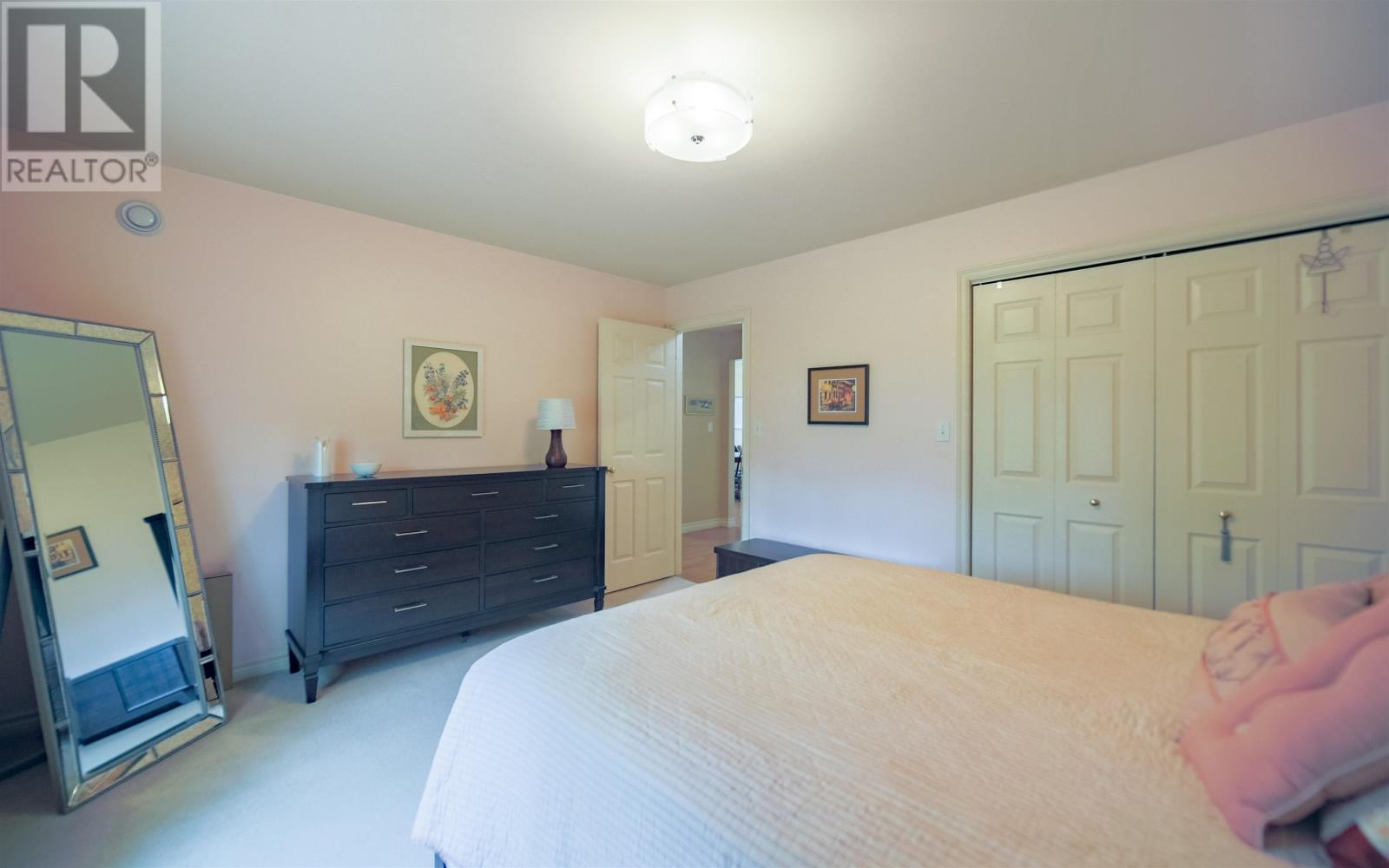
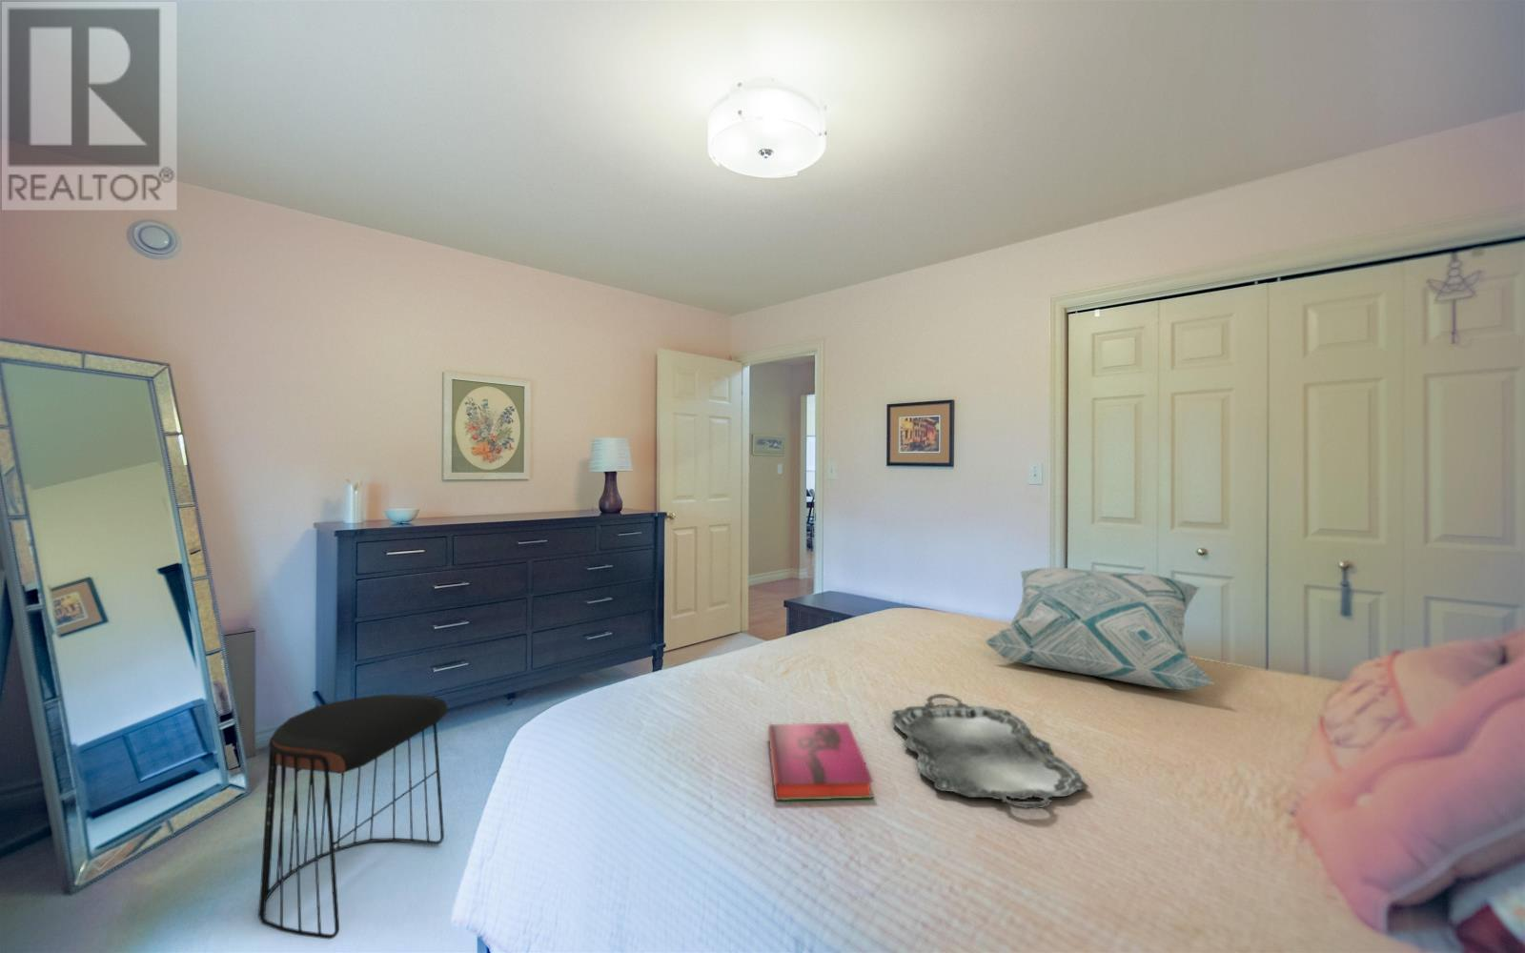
+ serving tray (976, 744)
+ decorative pillow (1096, 619)
+ hardback book (815, 756)
+ stool (341, 798)
